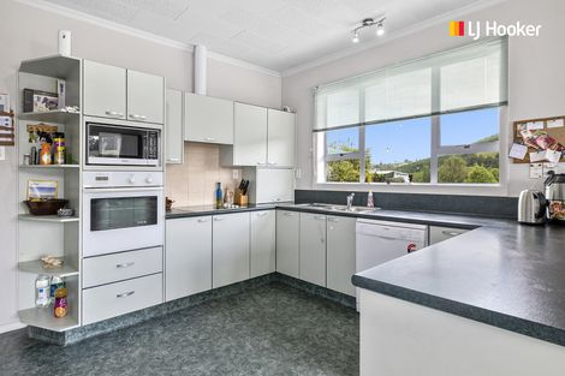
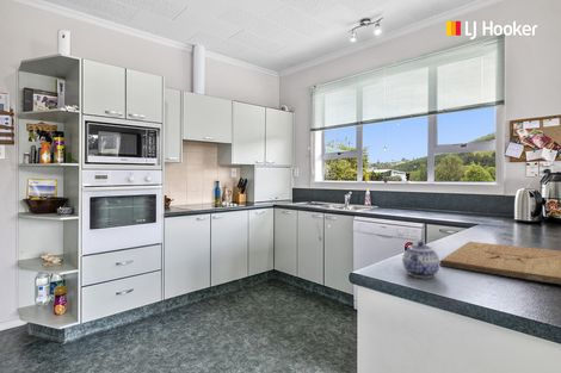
+ teapot (420, 257)
+ cutting board (508, 257)
